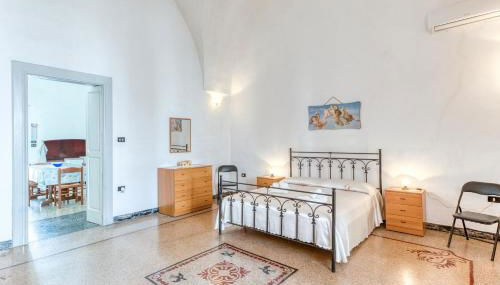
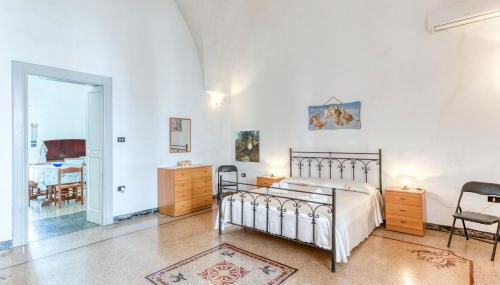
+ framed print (247, 146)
